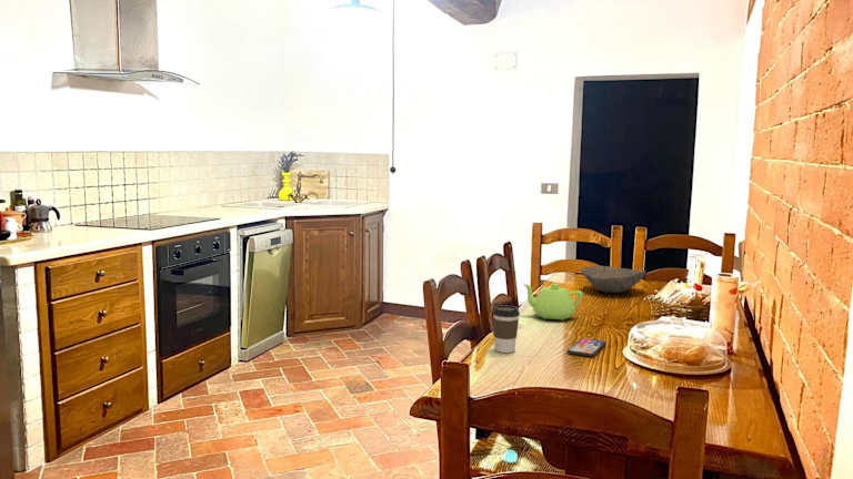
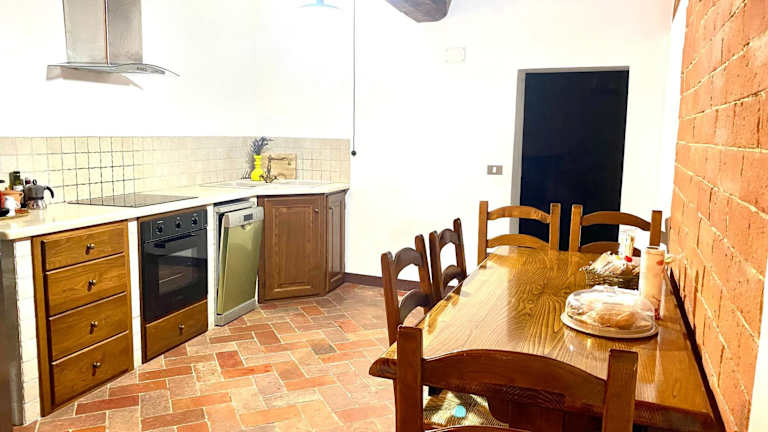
- smartphone (586, 347)
- teapot (552, 300)
- coffee cup (505, 328)
- bowl (612, 279)
